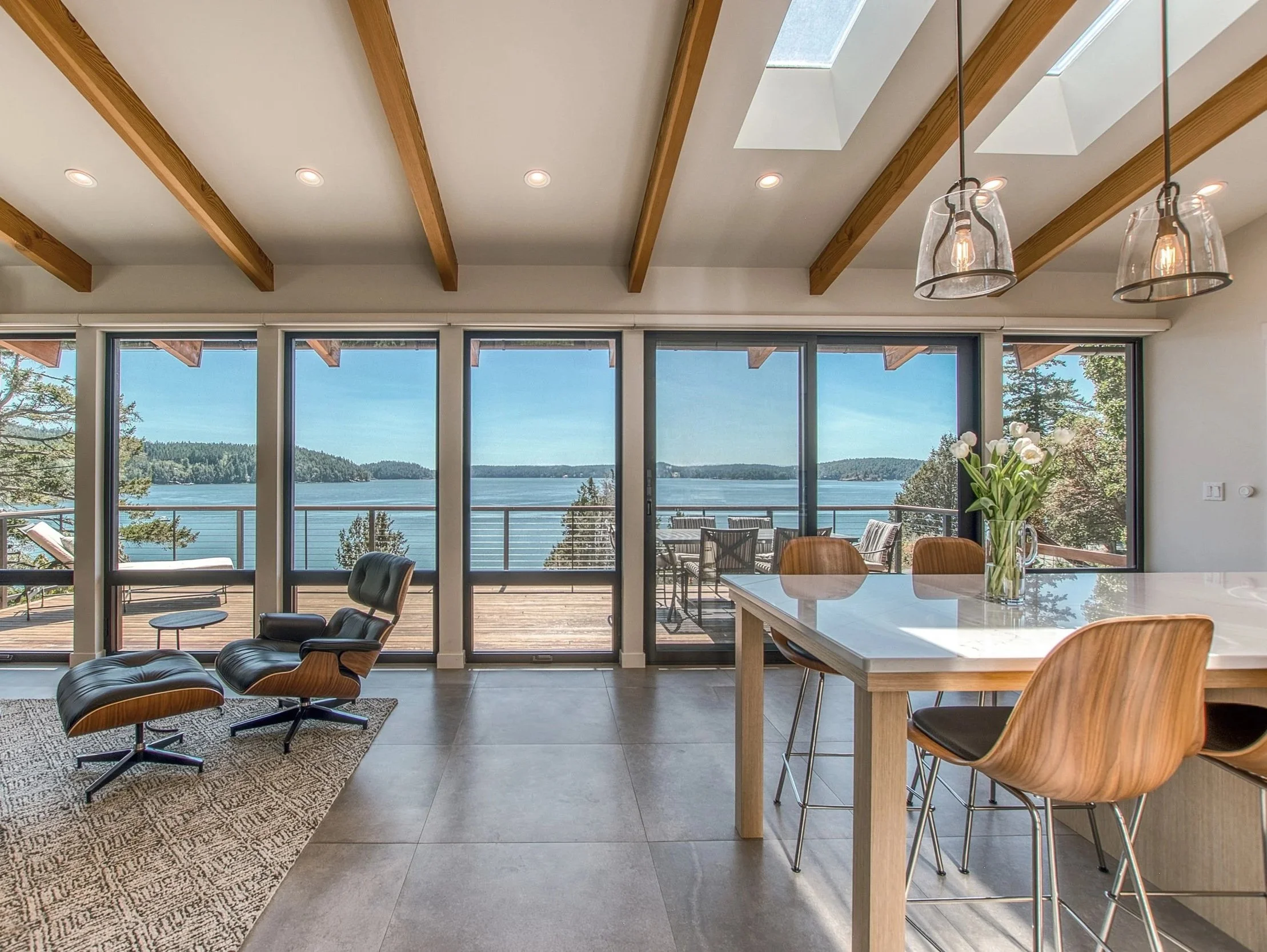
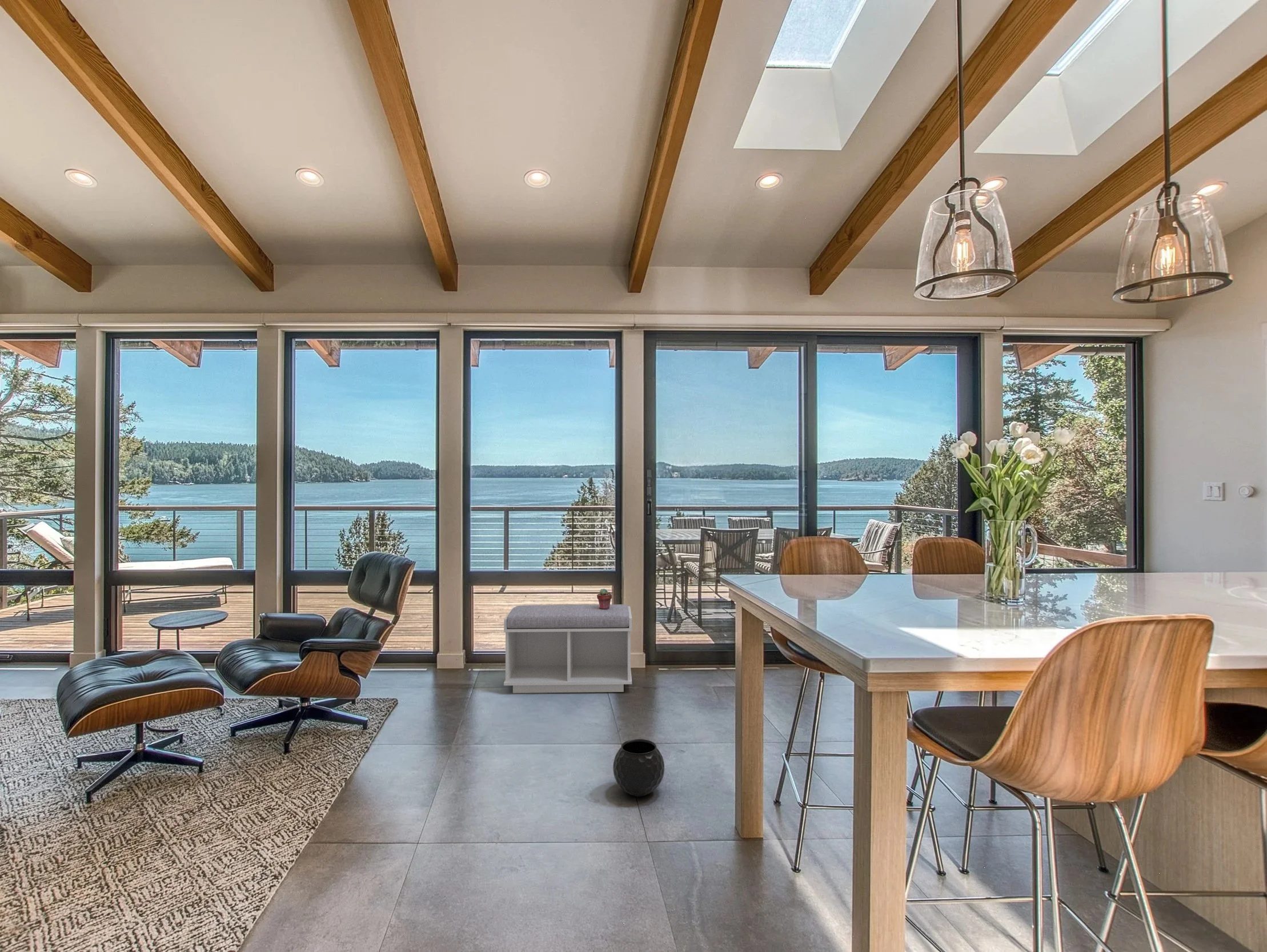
+ bench (570, 646)
+ speaker (639, 769)
+ potted succulent (604, 598)
